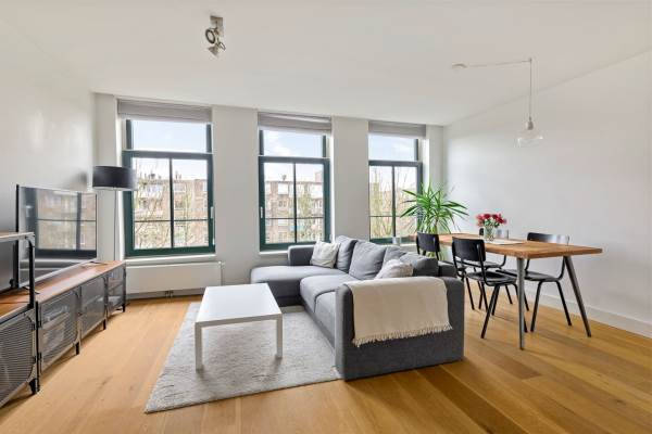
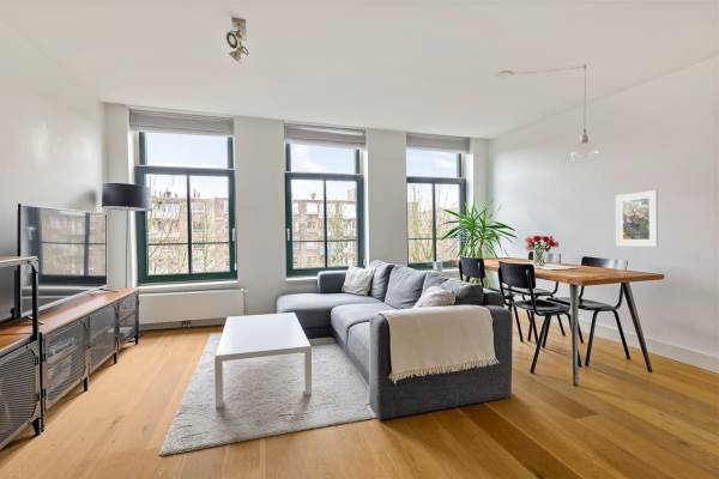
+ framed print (635, 219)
